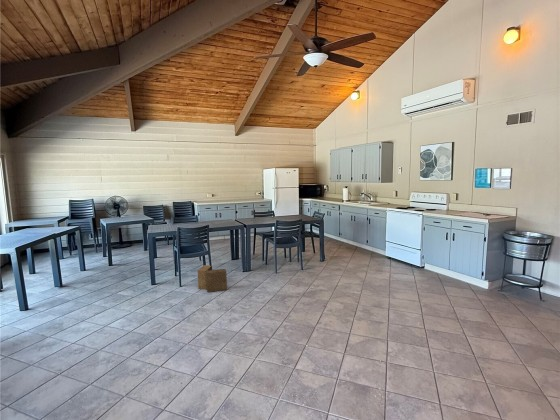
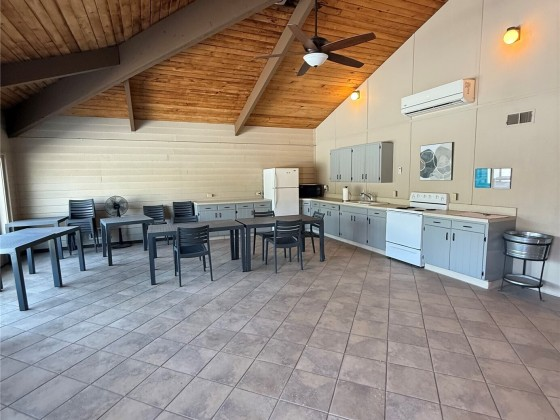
- cardboard box (214, 278)
